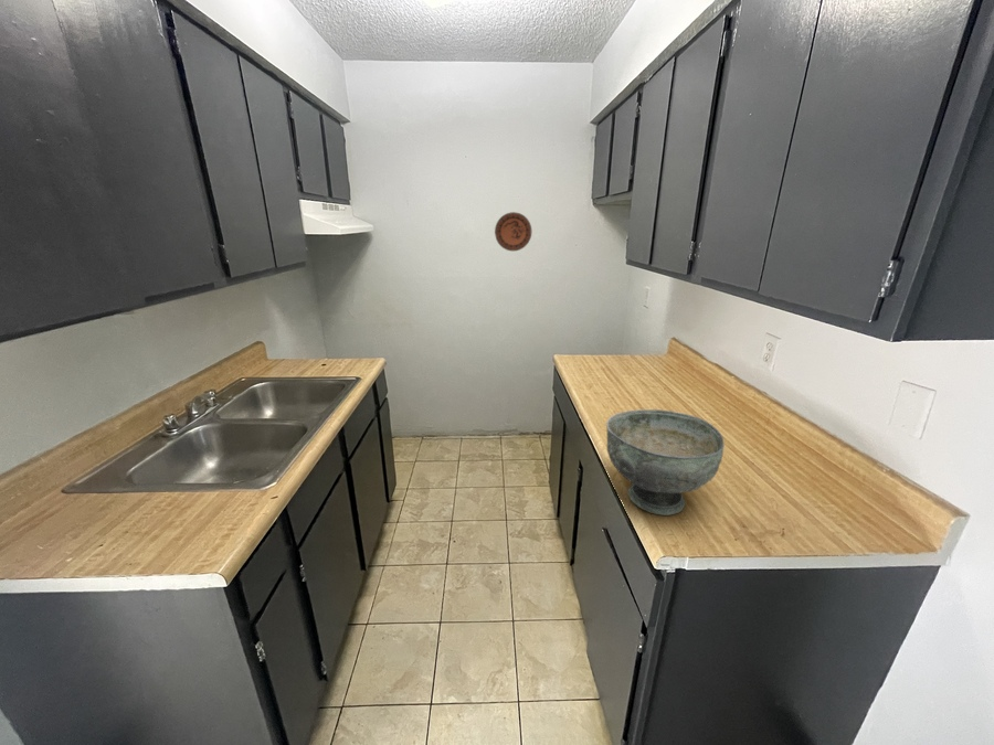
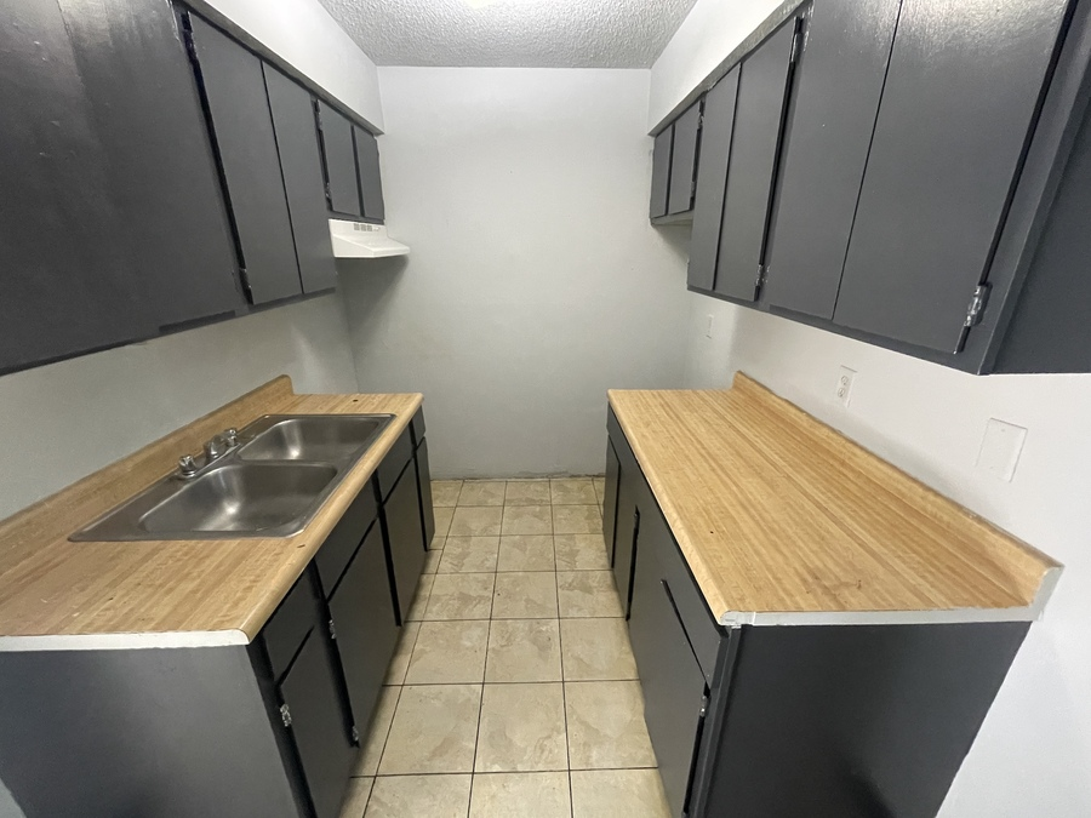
- decorative bowl (658, 464)
- decorative plate (512, 232)
